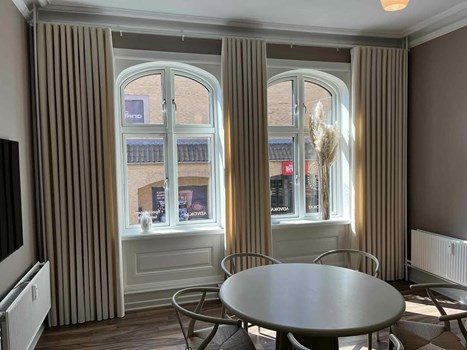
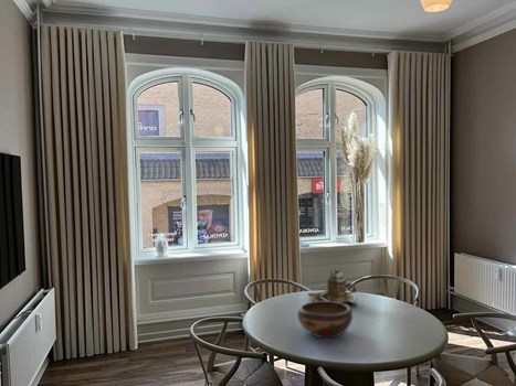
+ teapot (333, 285)
+ decorative bowl (325, 320)
